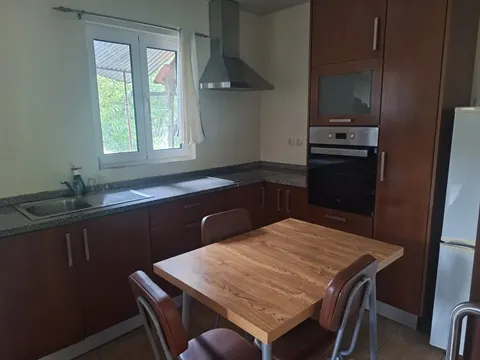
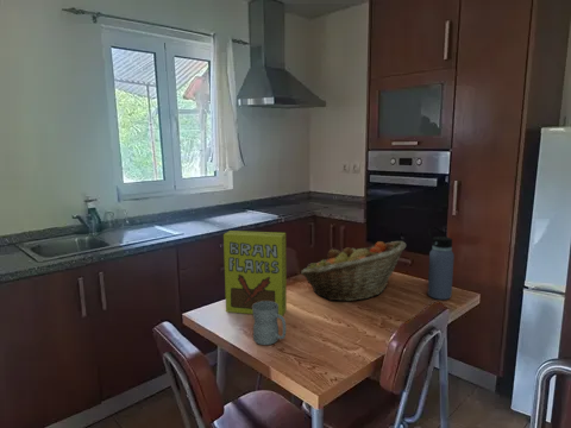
+ cereal box (255, 272)
+ water bottle (440, 263)
+ fruit basket (353, 265)
+ mug (270, 323)
